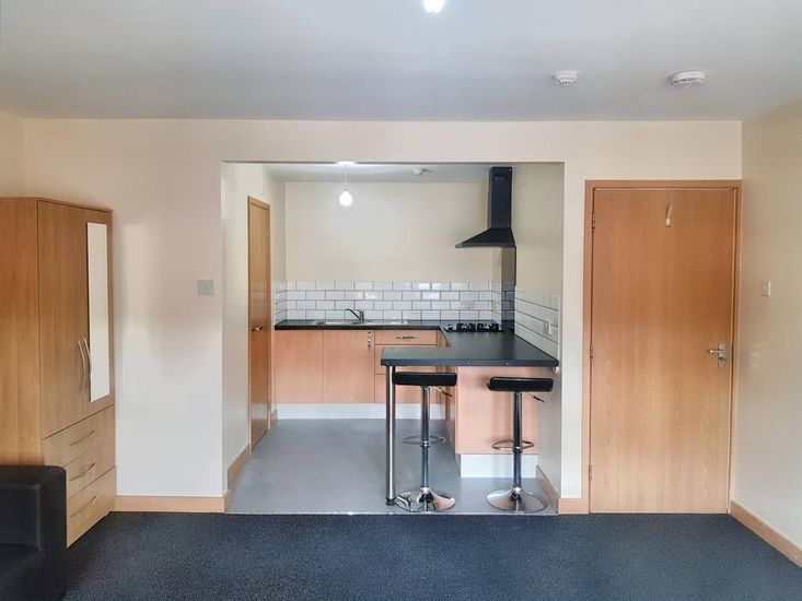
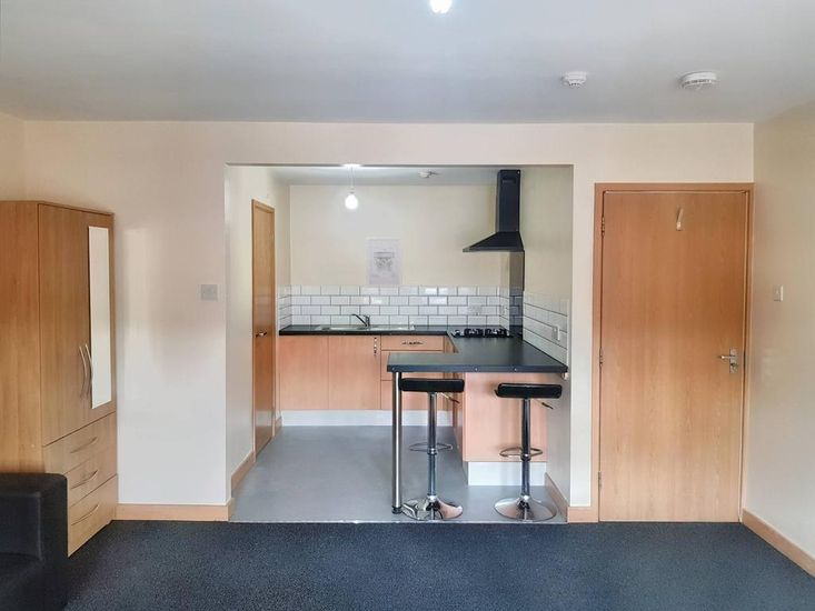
+ wall art (384, 262)
